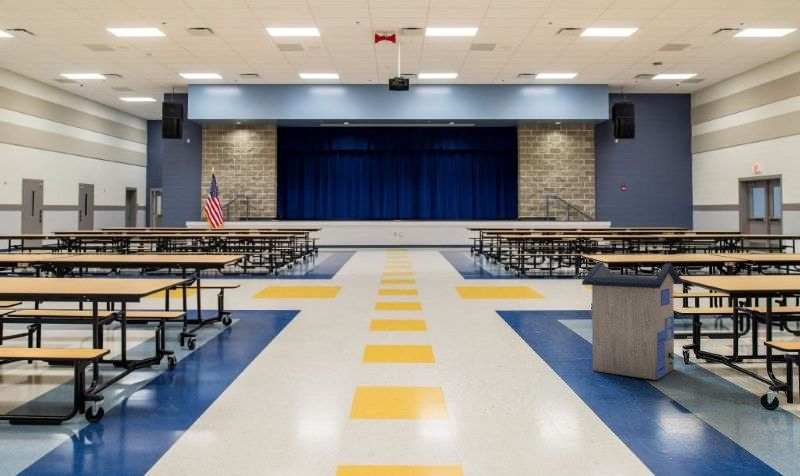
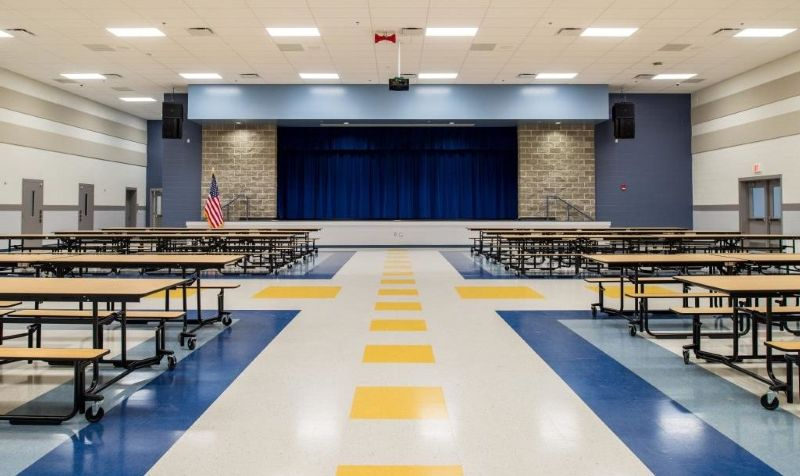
- trash can (633, 316)
